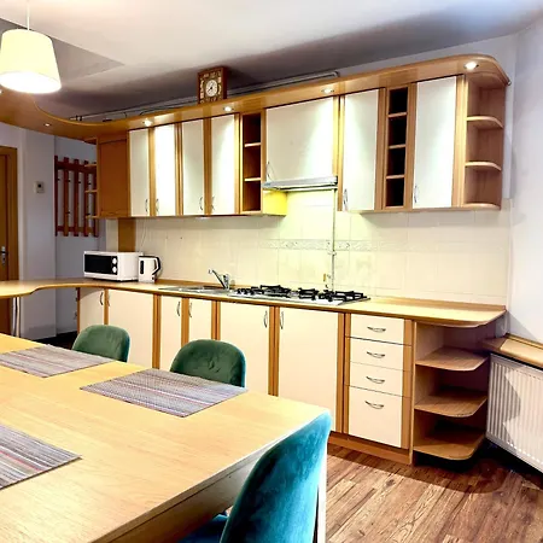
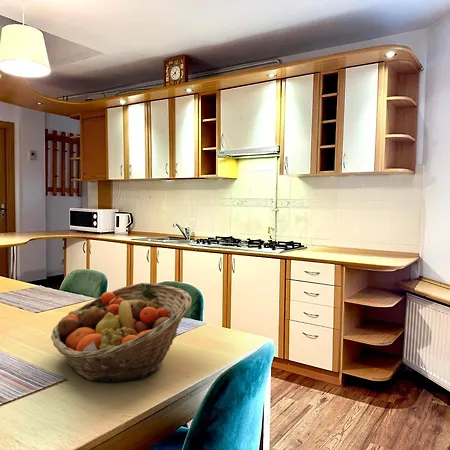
+ fruit basket (122, 326)
